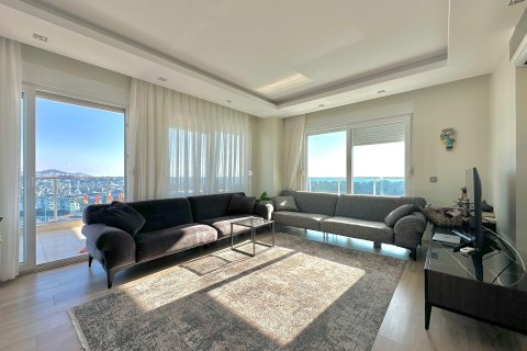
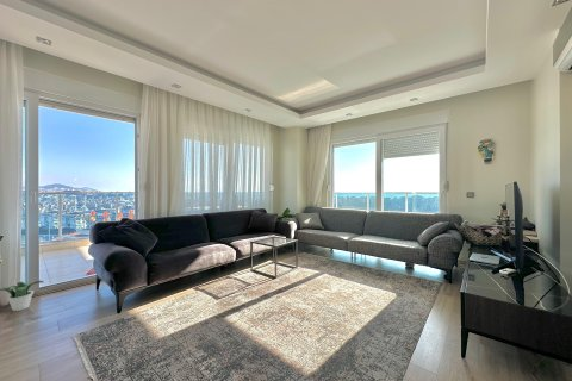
+ potted plant (21, 295)
